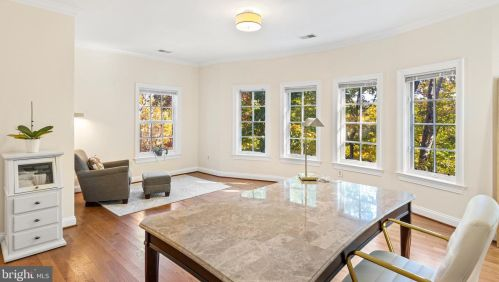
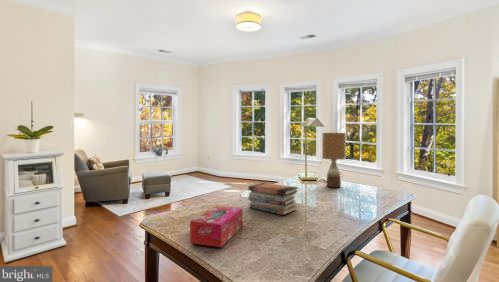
+ tissue box (218, 223)
+ table lamp (333, 159)
+ book stack (272, 197)
